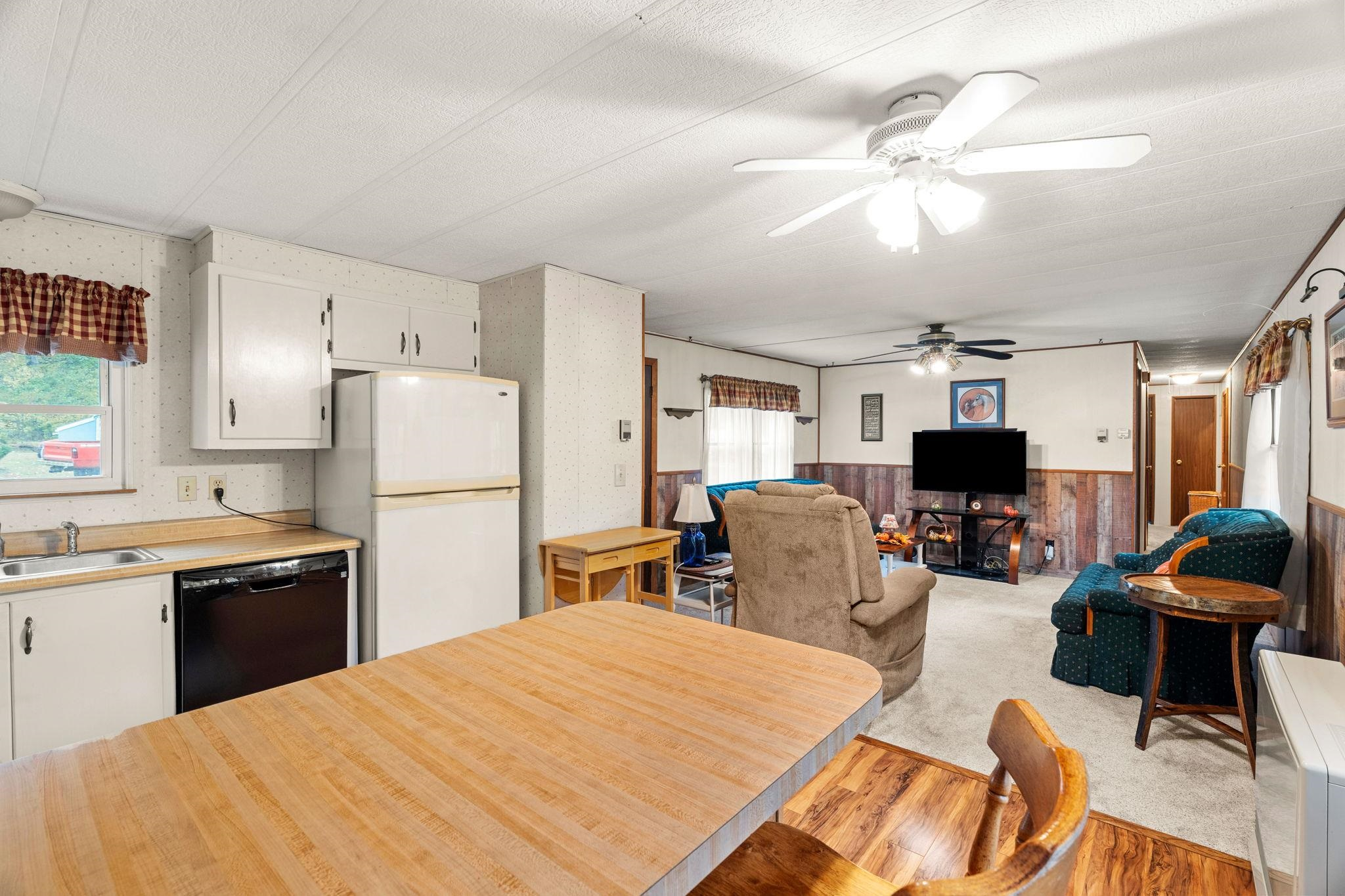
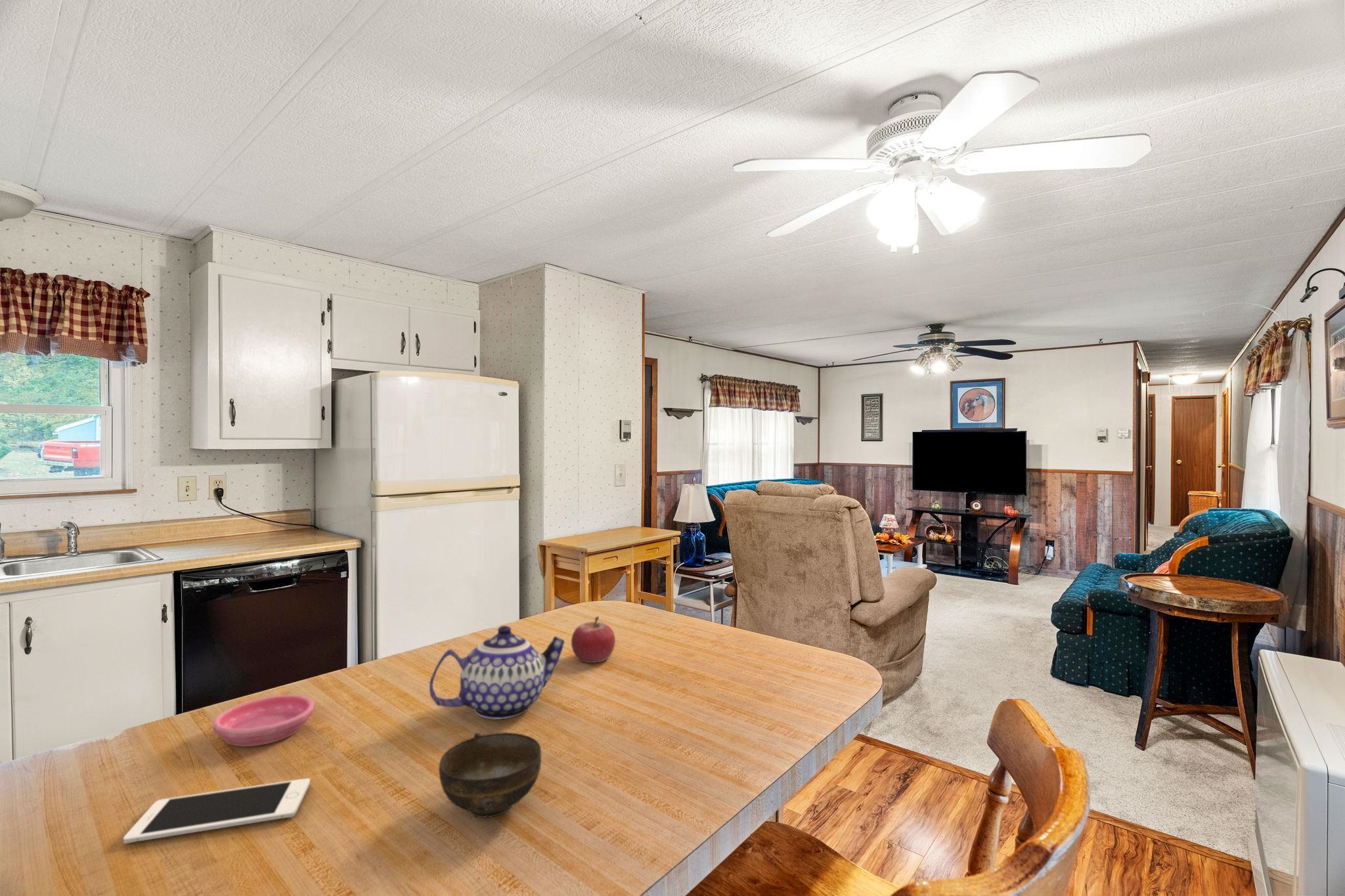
+ cup (489, 774)
+ saucer (265, 721)
+ teapot (501, 667)
+ fruit (593, 637)
+ cell phone (224, 808)
